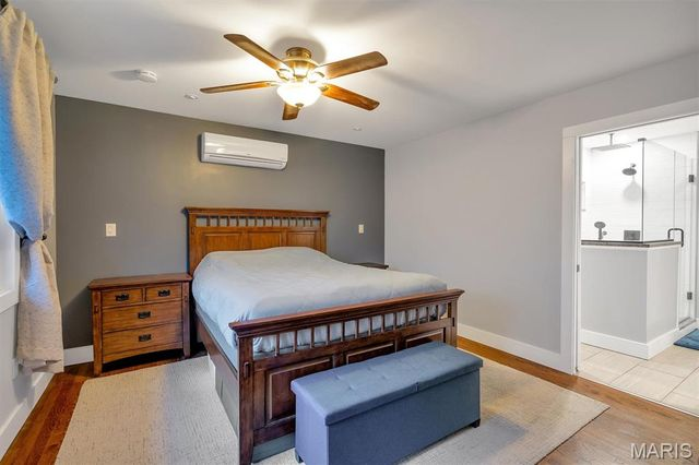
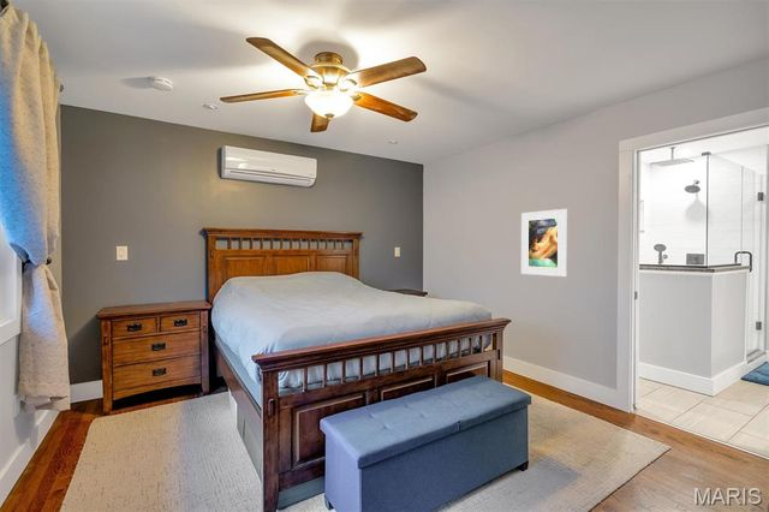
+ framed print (542, 243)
